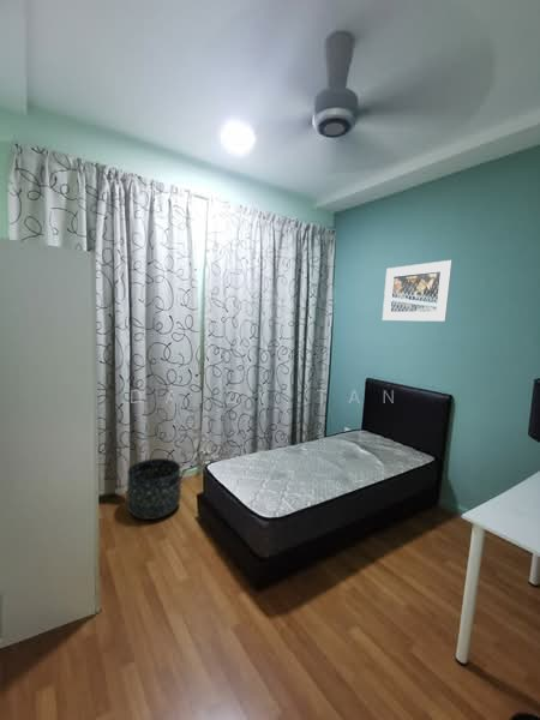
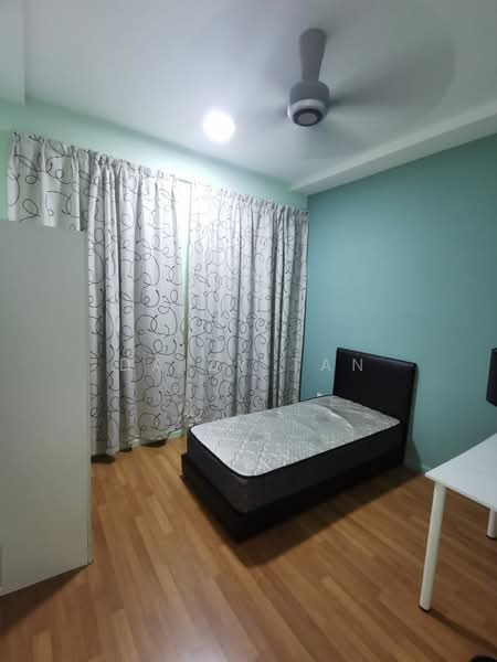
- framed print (414, 293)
- basket (154, 487)
